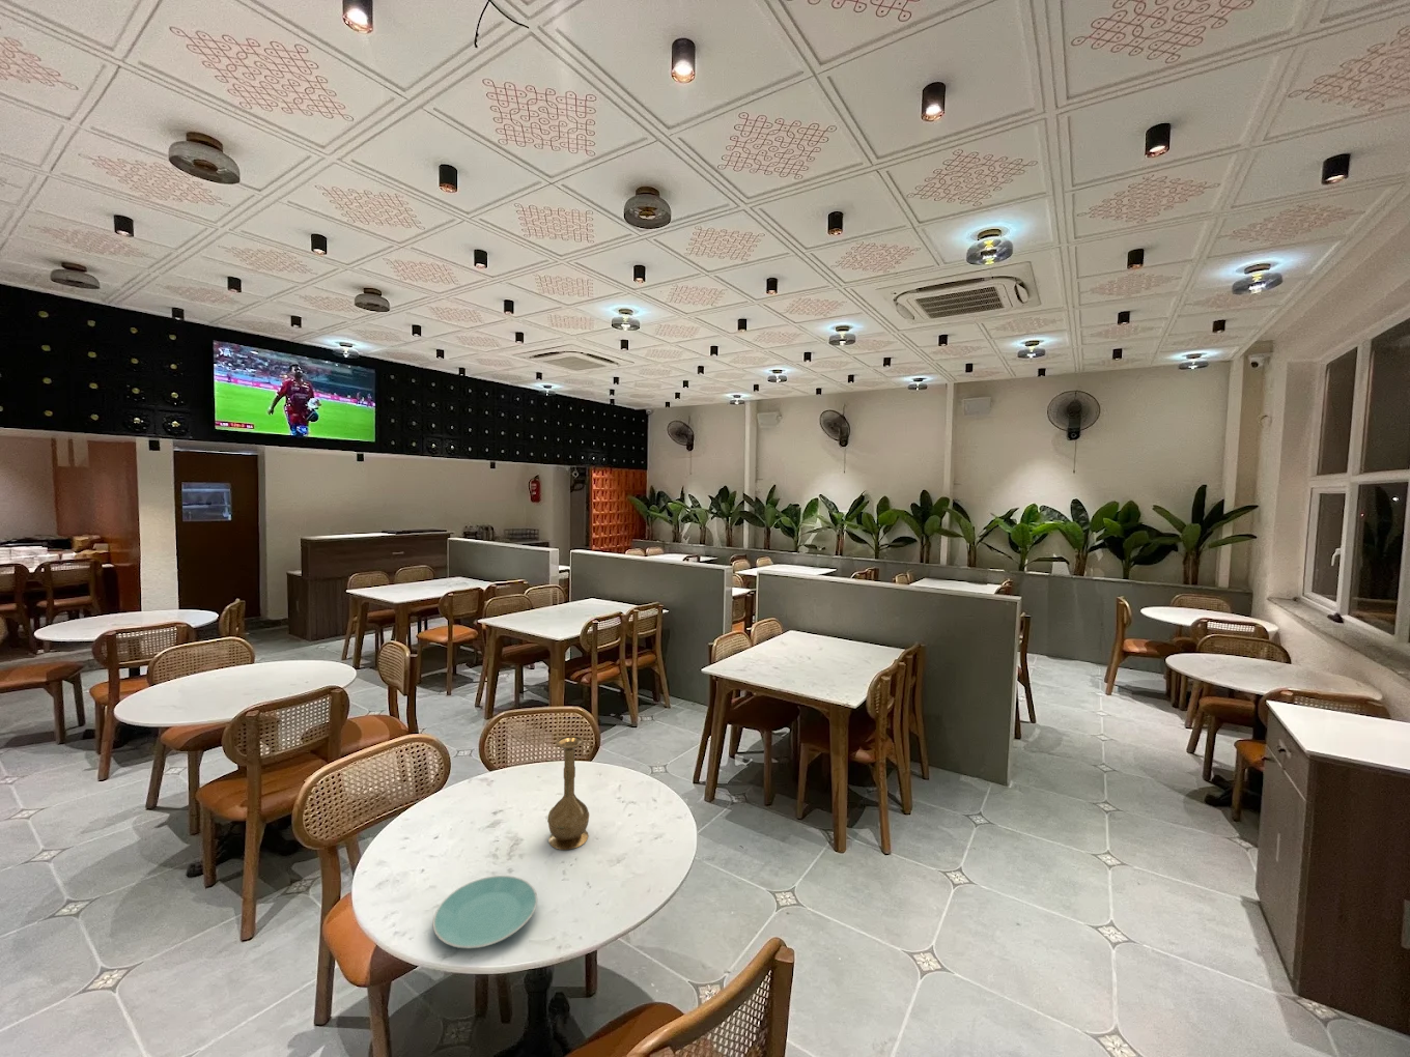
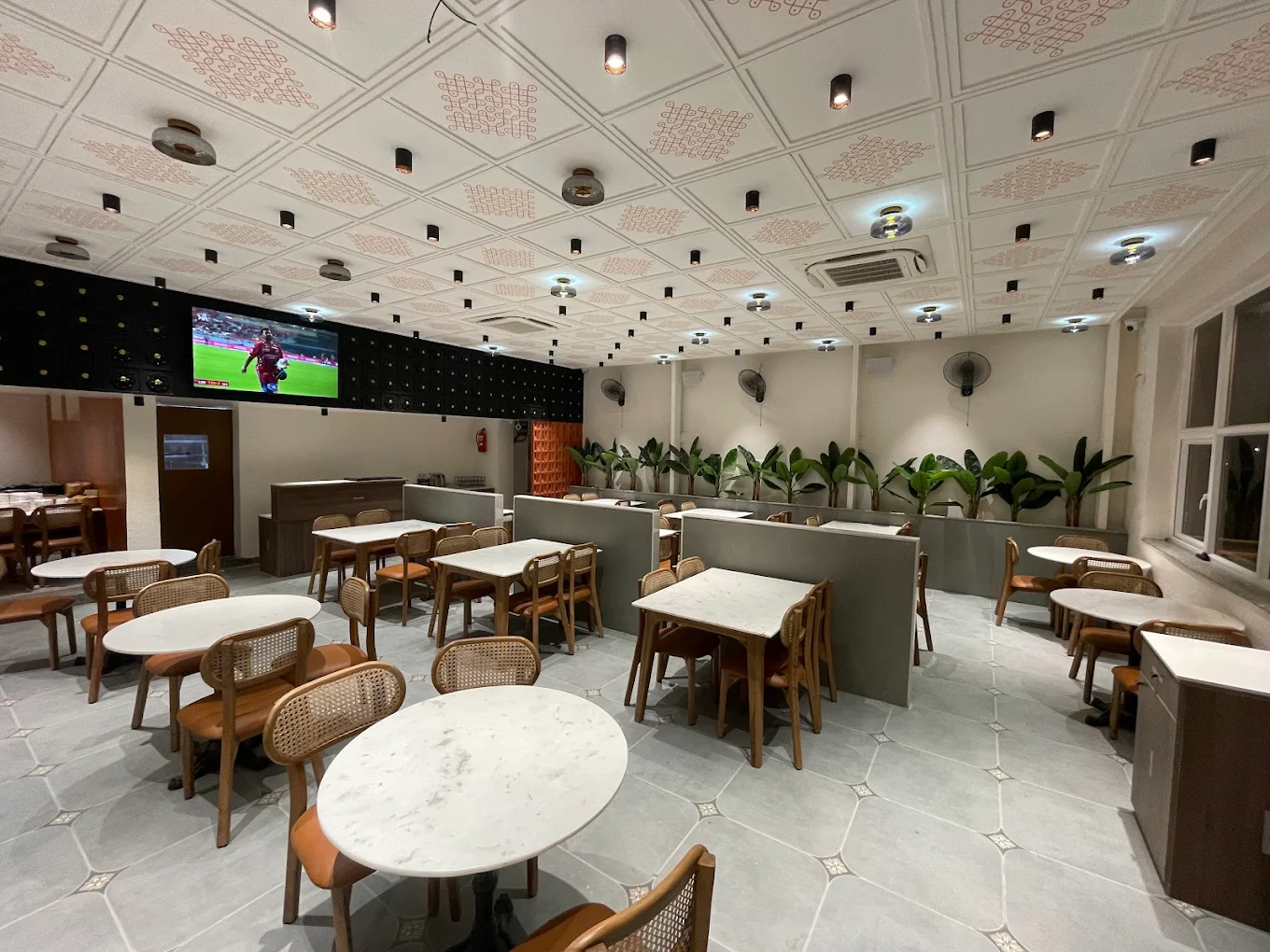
- plate (486, 913)
- vase (568, 788)
